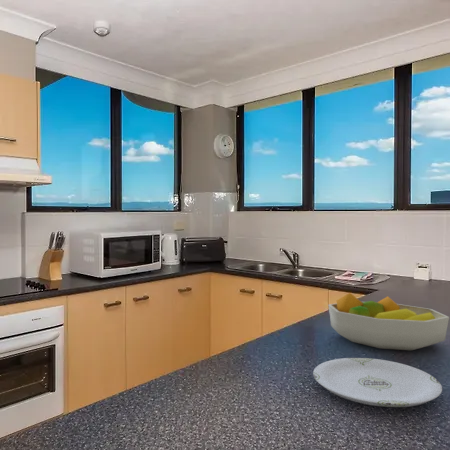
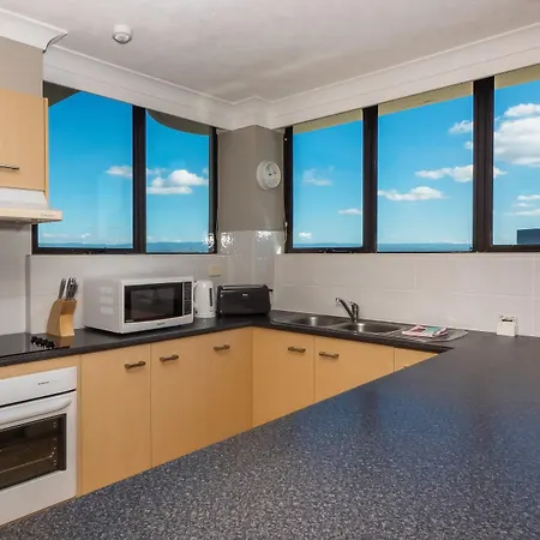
- plate (374, 382)
- fruit bowl (384, 318)
